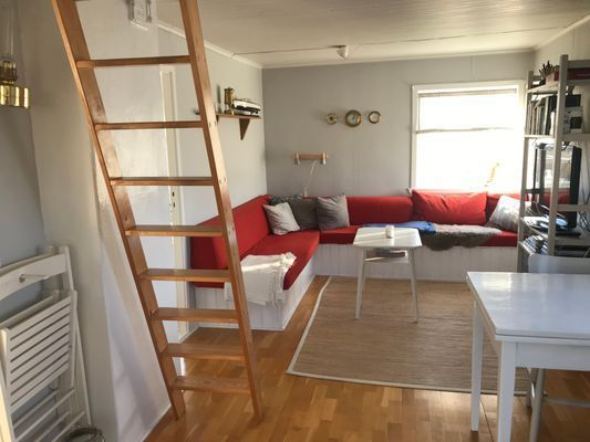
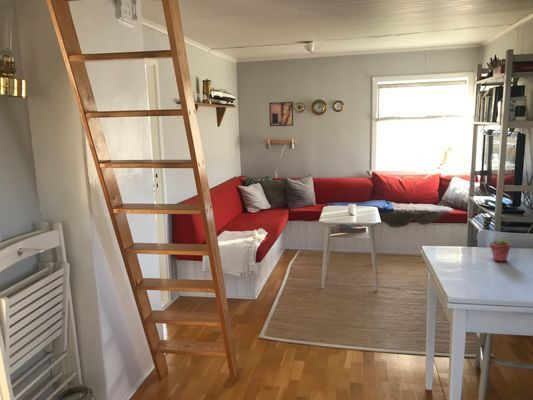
+ potted succulent (500, 248)
+ wall art (281, 114)
